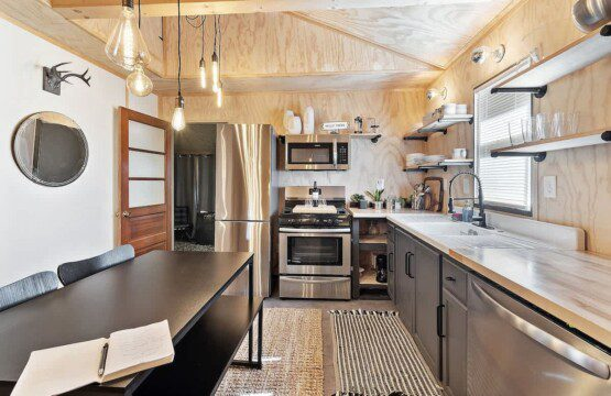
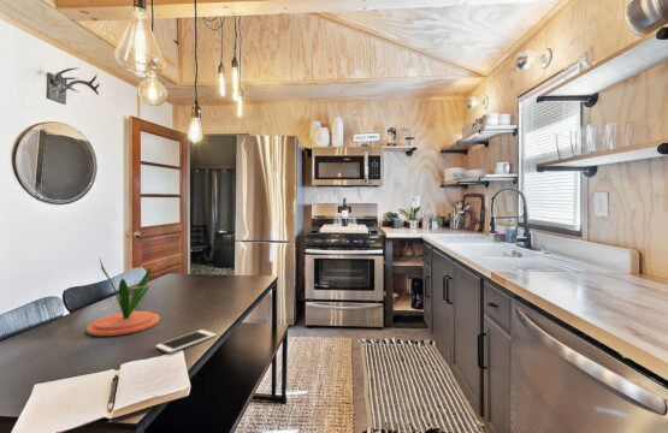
+ cell phone (187, 340)
+ plant (126, 290)
